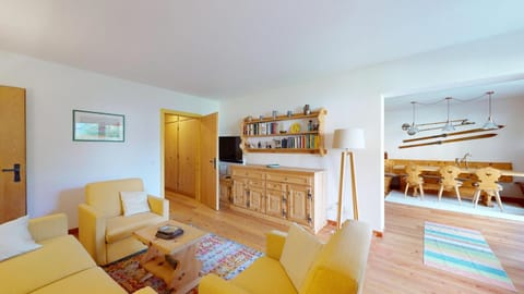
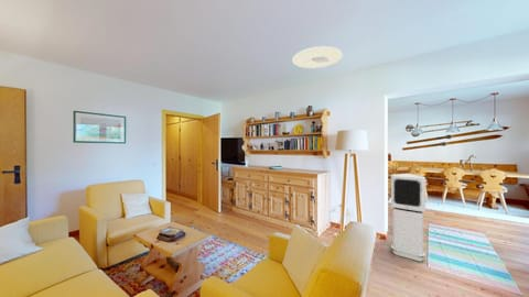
+ ceiling light (316, 56)
+ air purifier (408, 213)
